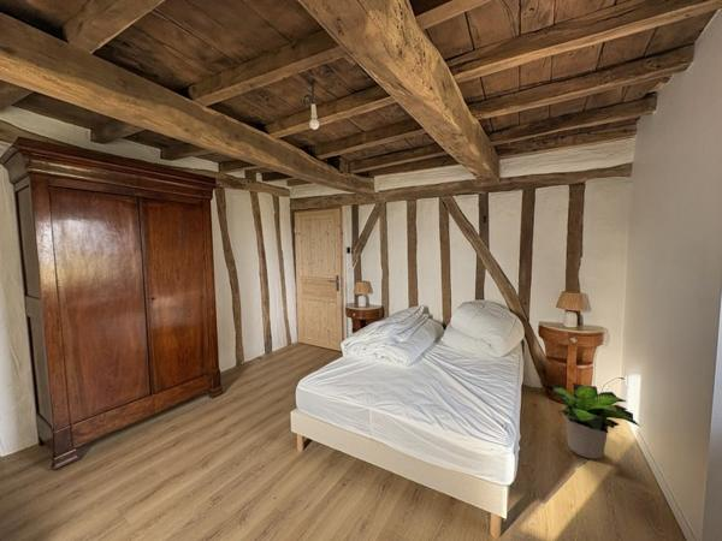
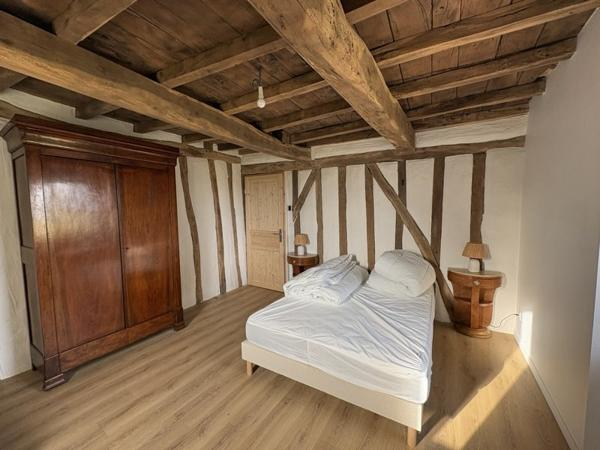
- potted plant (591, 426)
